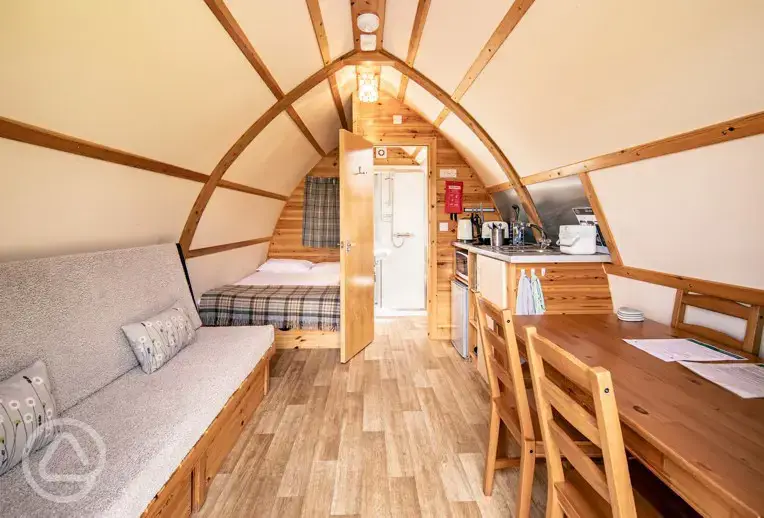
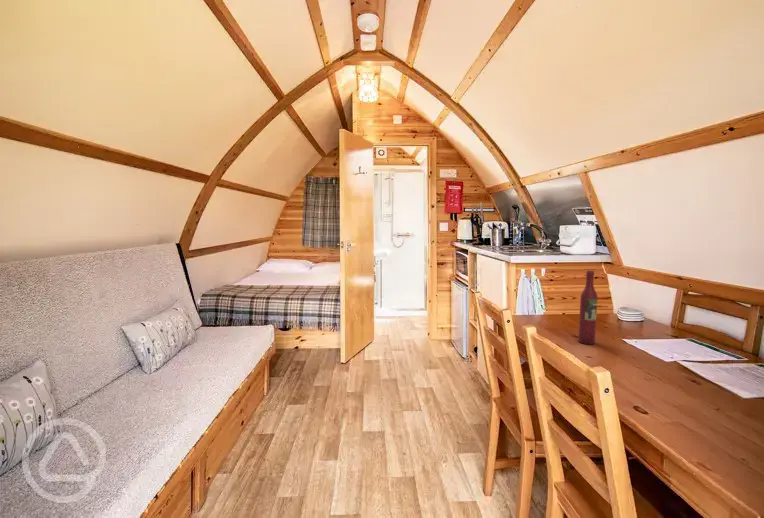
+ wine bottle (588, 306)
